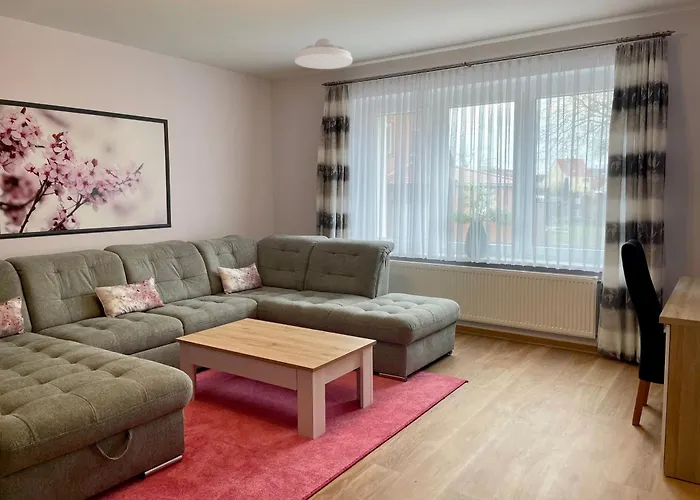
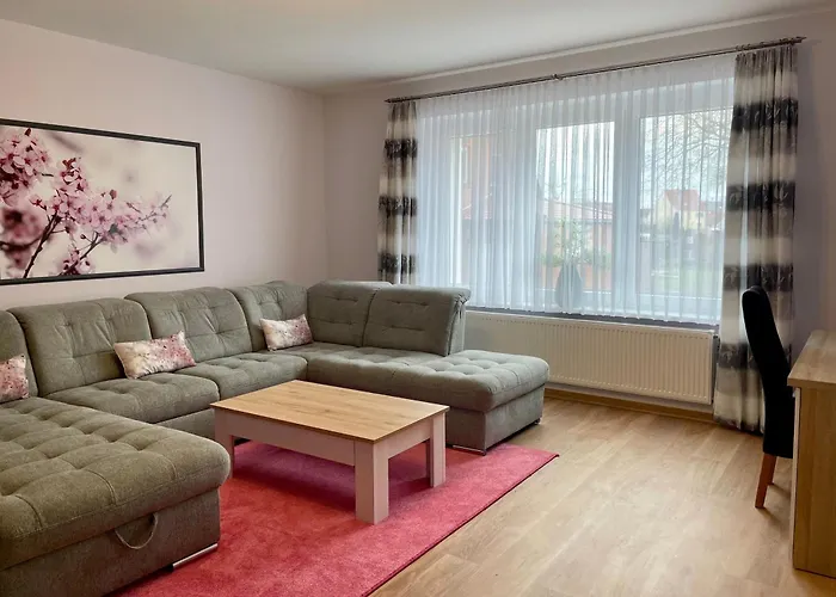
- ceiling light (323, 50)
